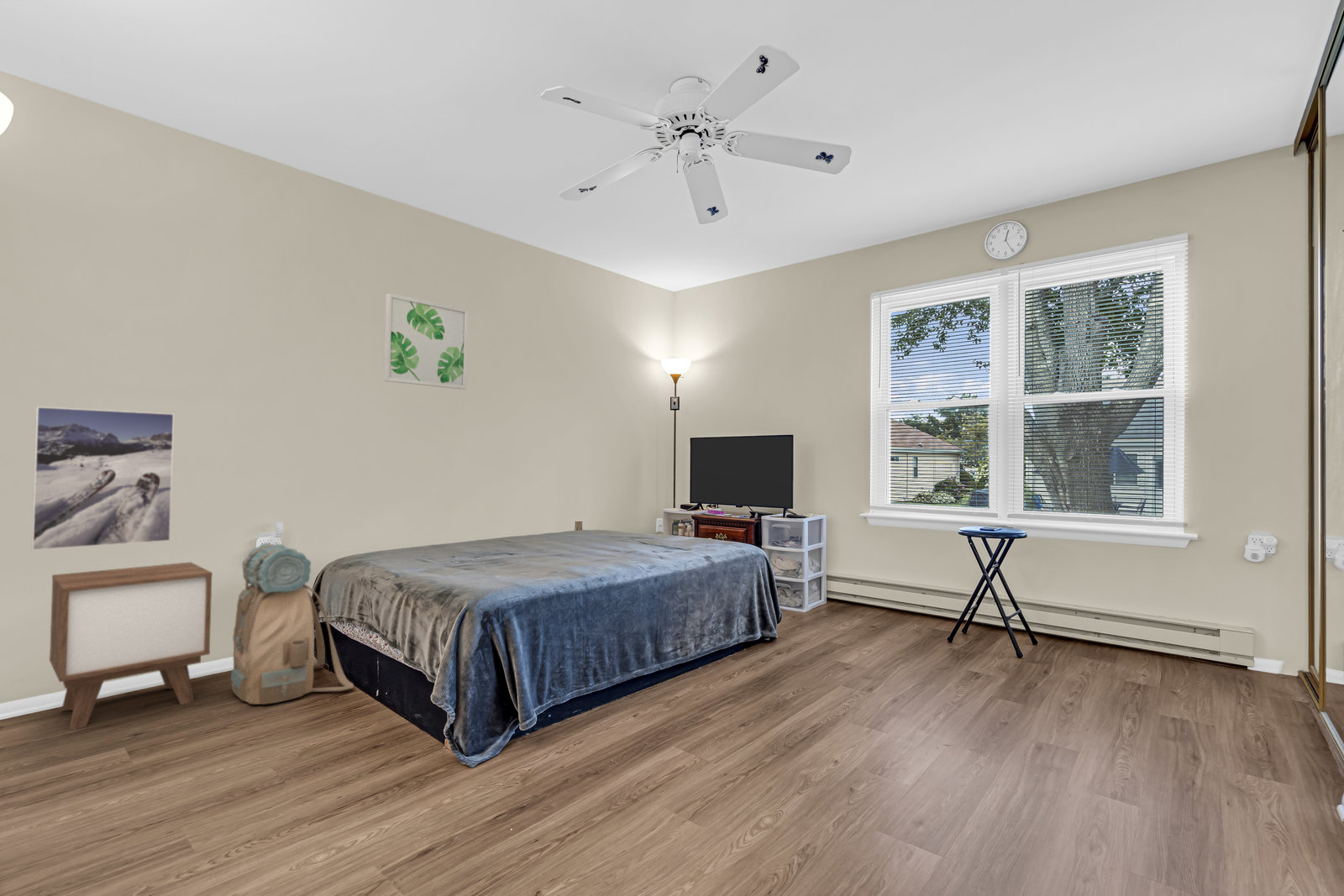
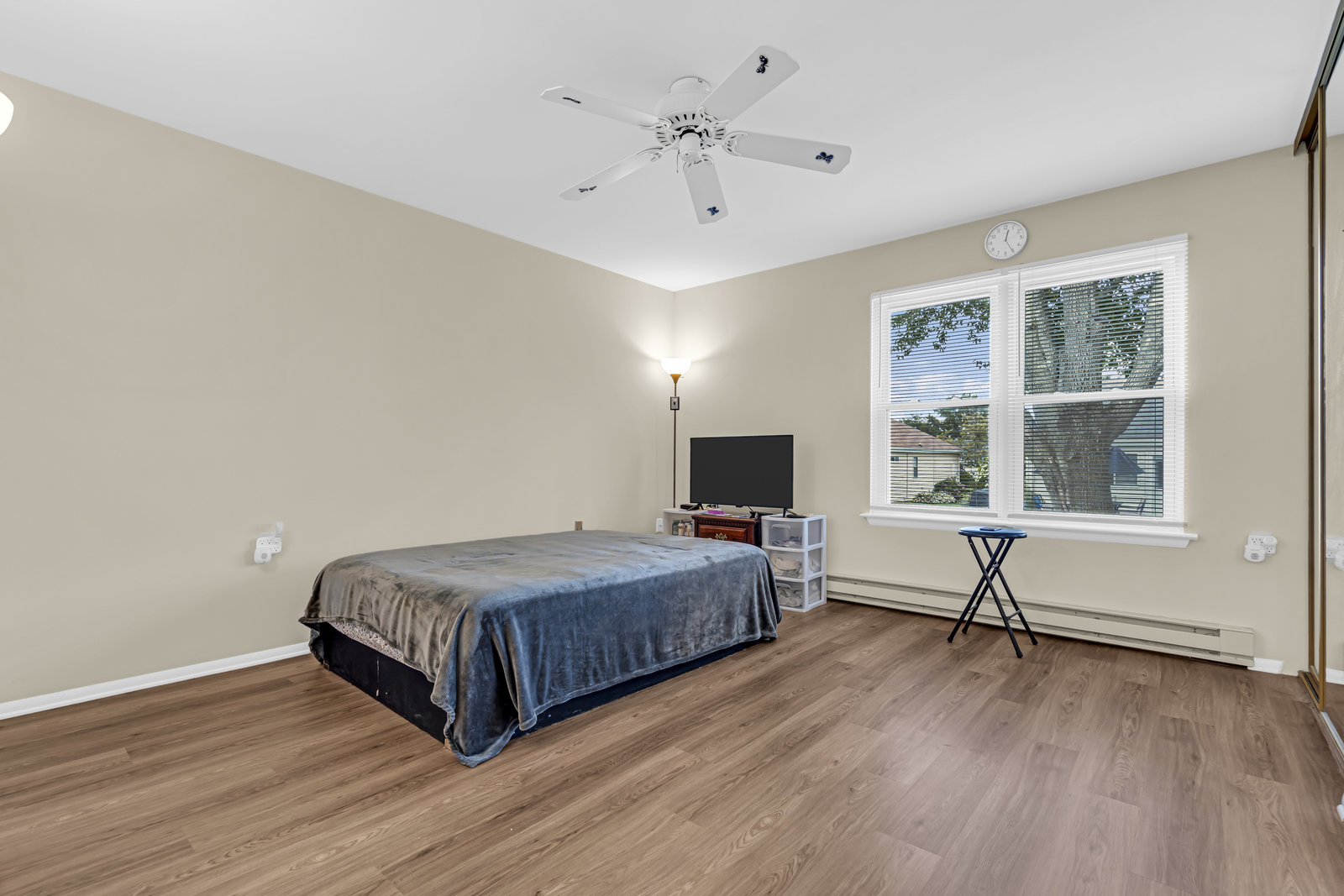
- wall art (428, 343)
- backpack (288, 615)
- nightstand (131, 639)
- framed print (107, 477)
